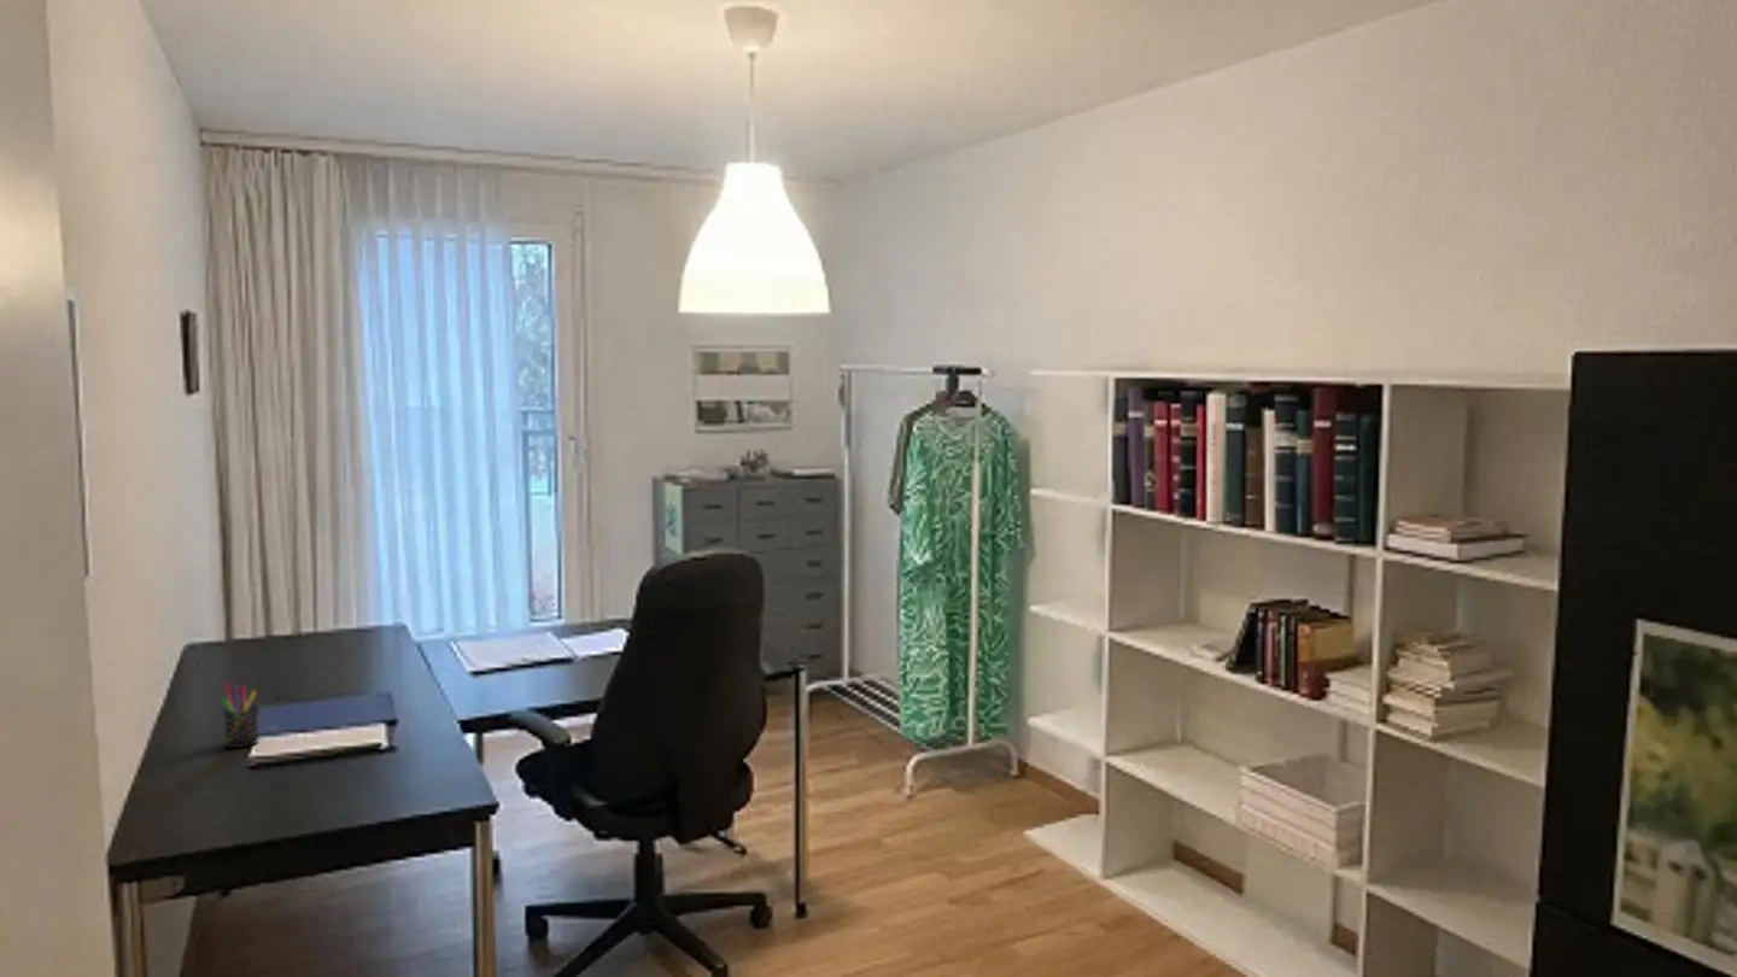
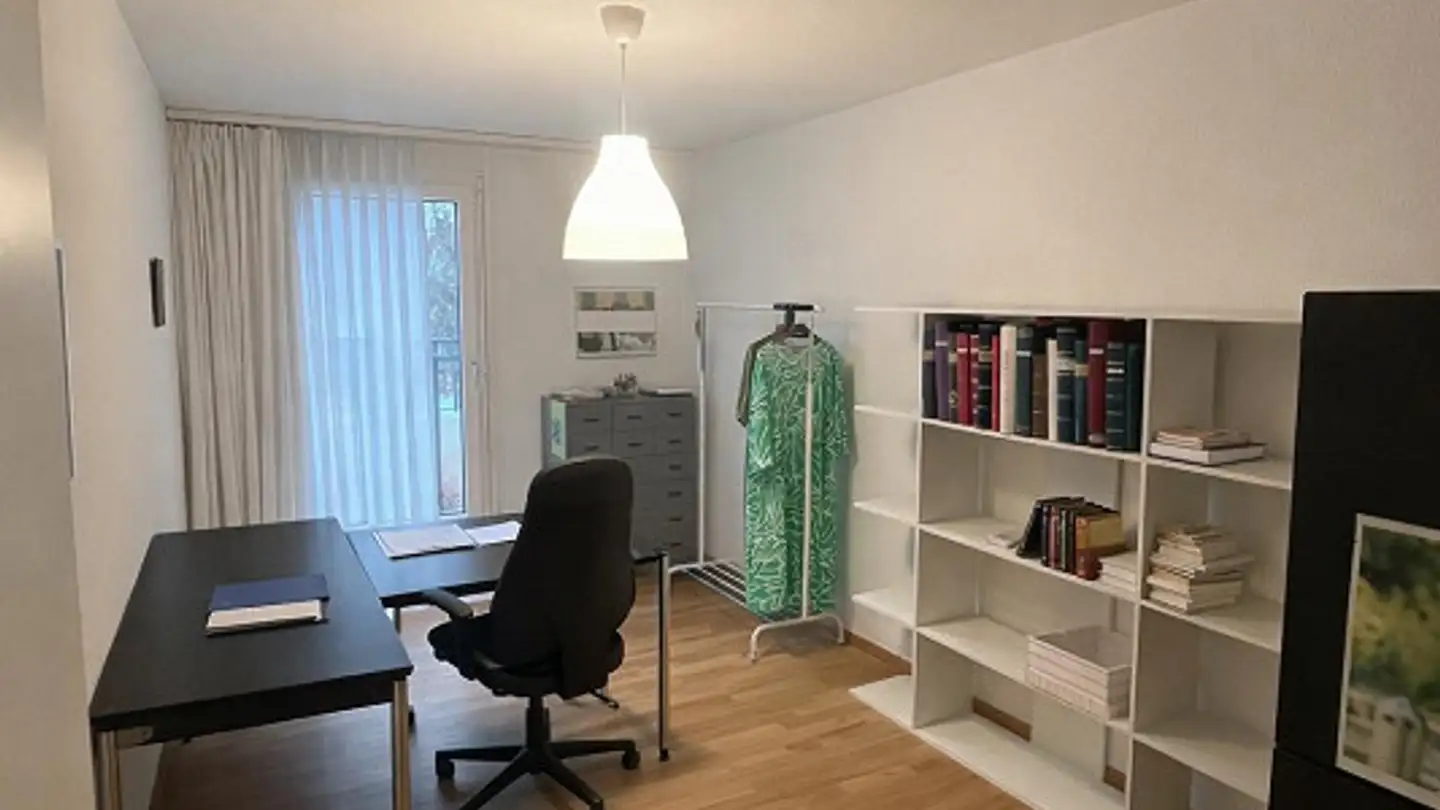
- pen holder (236, 714)
